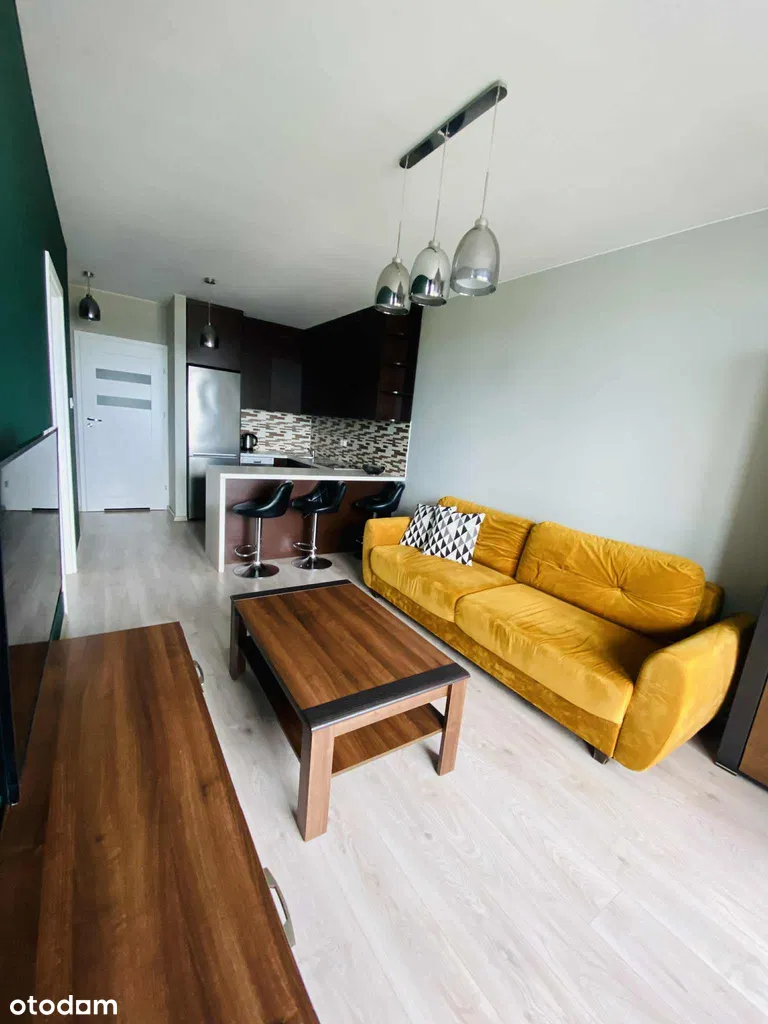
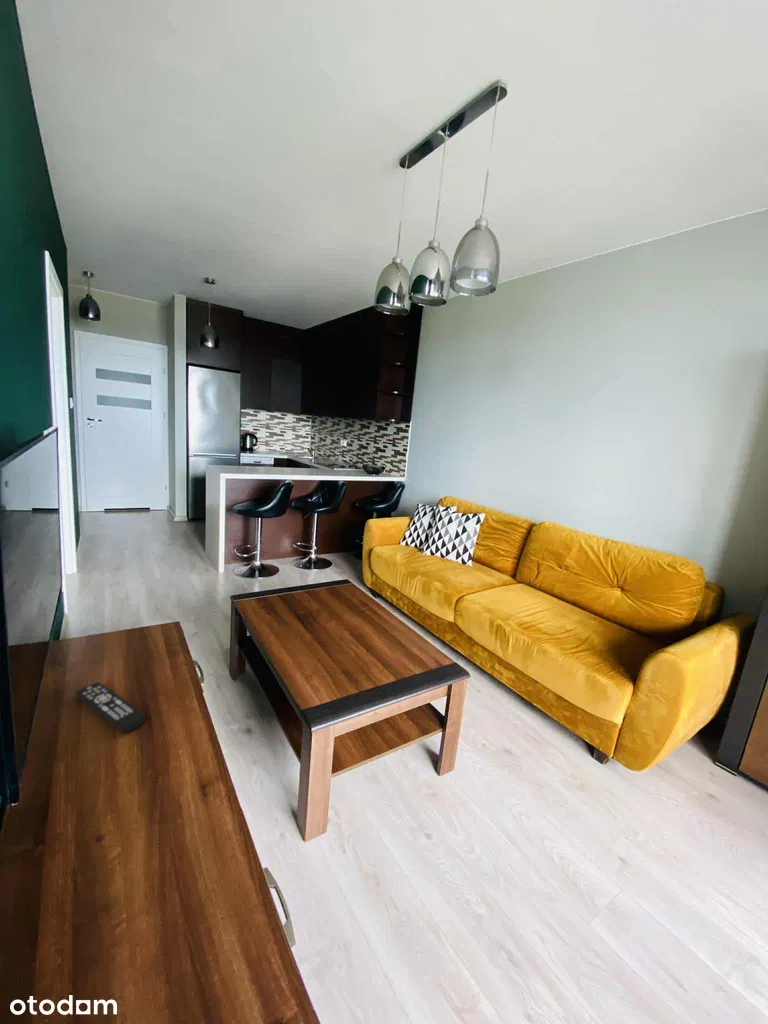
+ remote control (109, 706)
